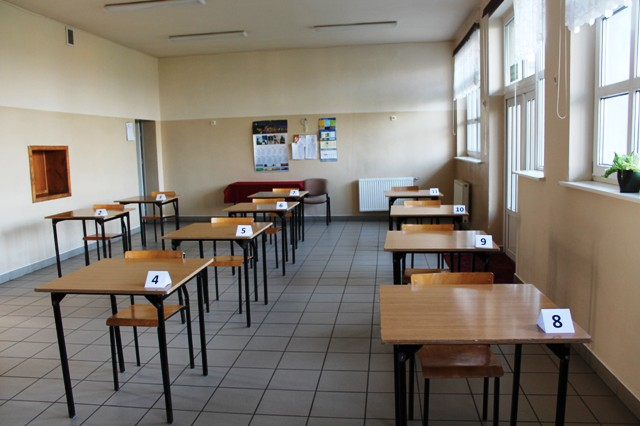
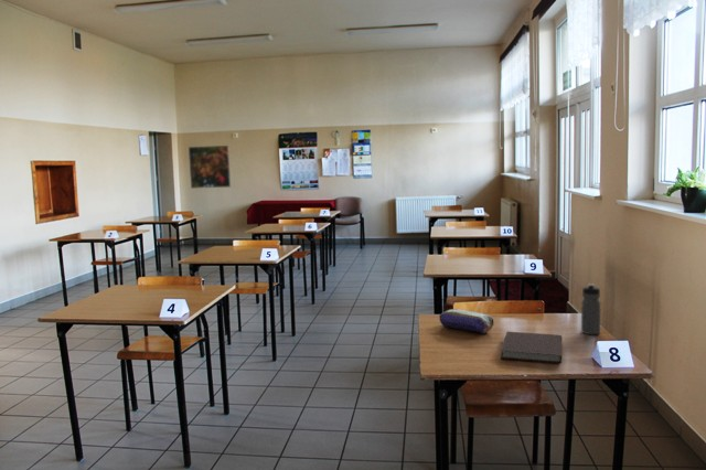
+ notebook (532, 345)
+ water bottle (590, 308)
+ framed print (210, 167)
+ pencil case (466, 320)
